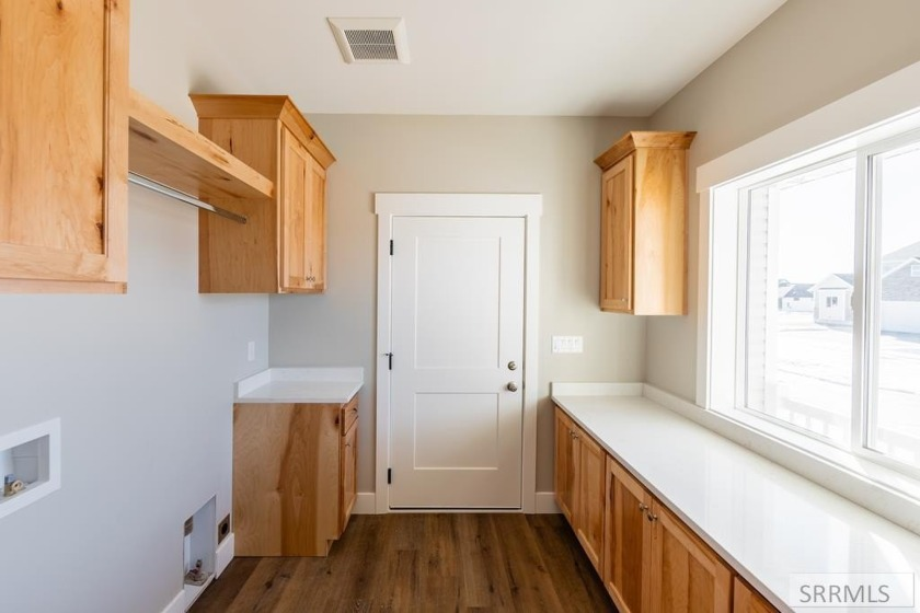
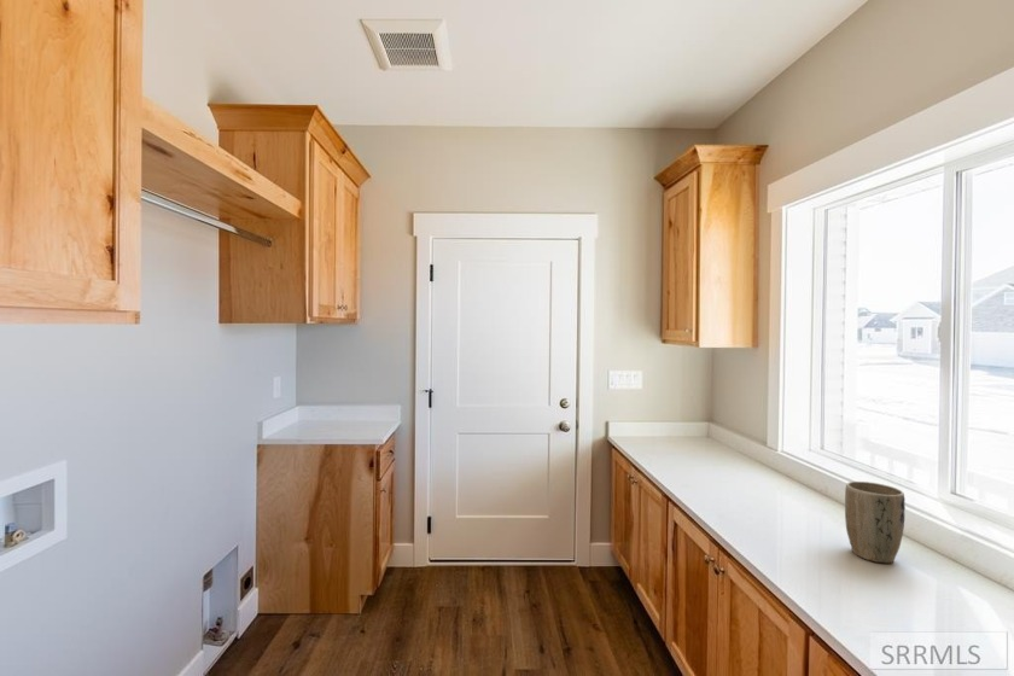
+ plant pot (873, 521)
